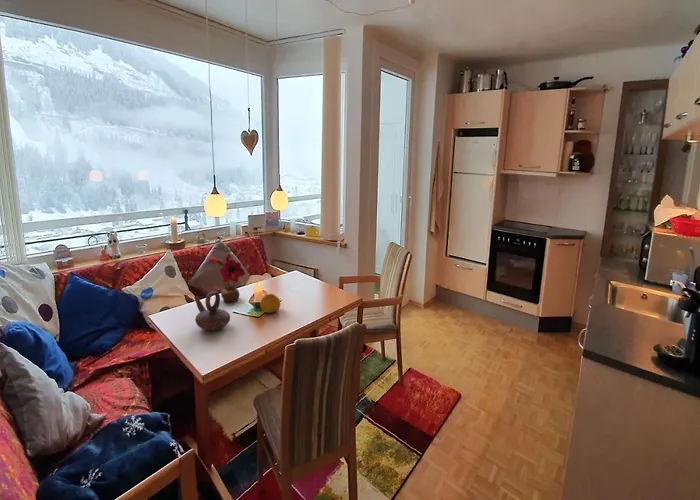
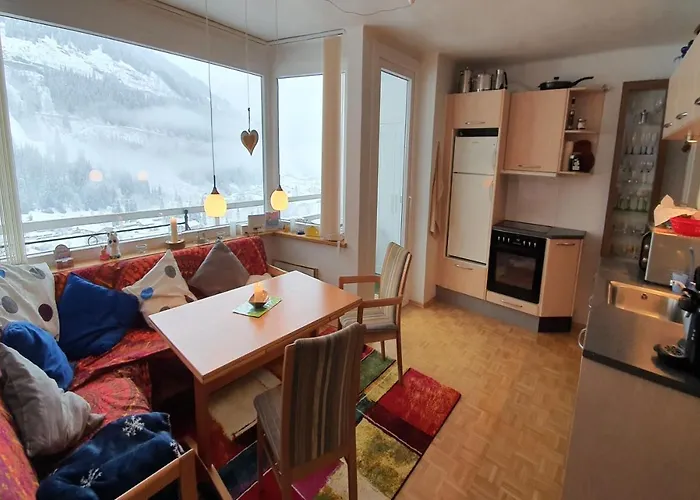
- flower (228, 278)
- fruit (270, 302)
- teapot (208, 308)
